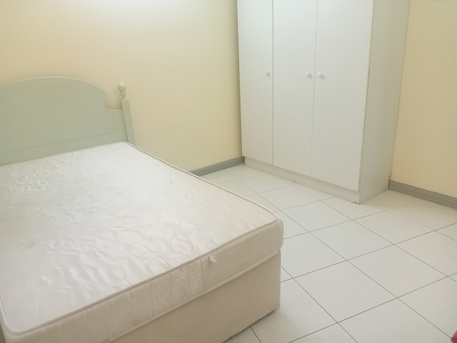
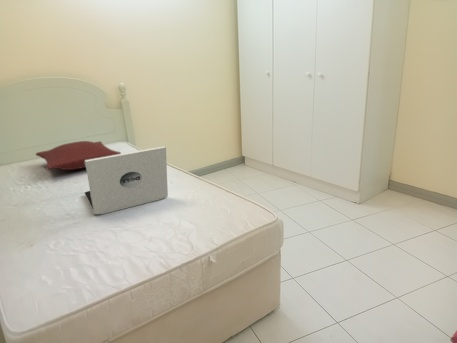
+ pillow (77, 154)
+ laptop (122, 172)
